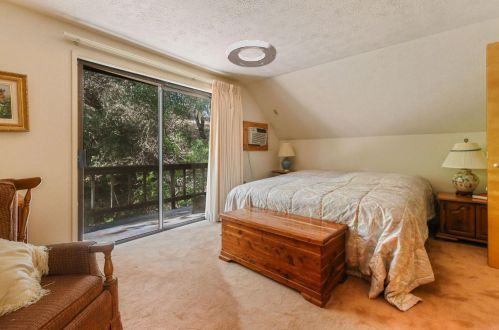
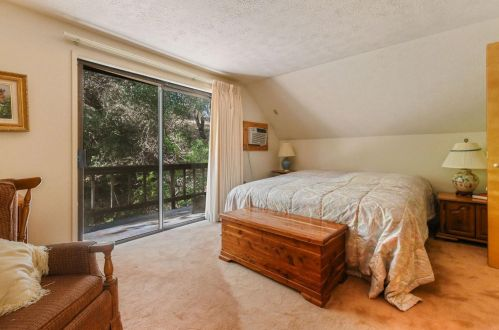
- ceiling light (251, 58)
